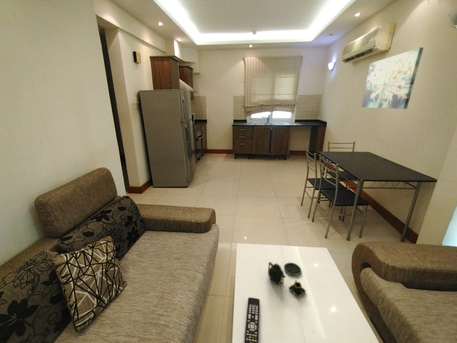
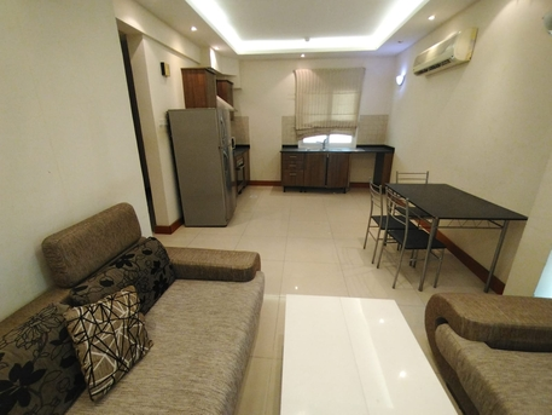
- remote control (252, 321)
- wall art (386, 83)
- teapot (291, 271)
